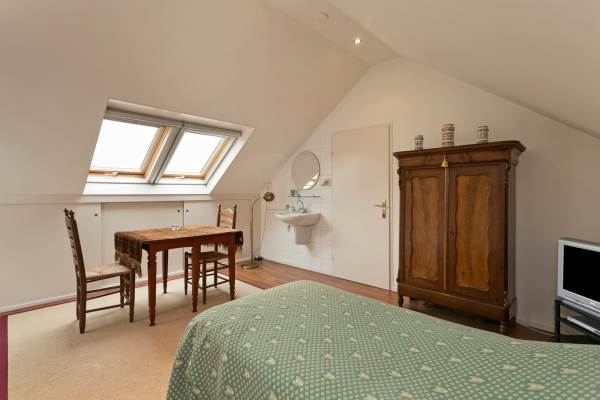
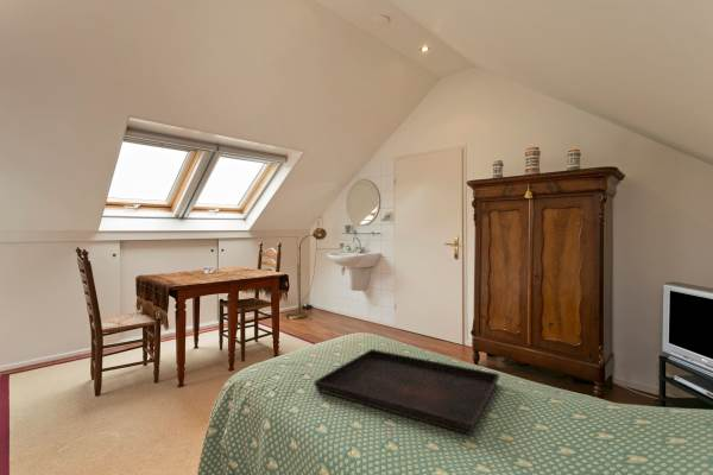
+ serving tray (409, 381)
